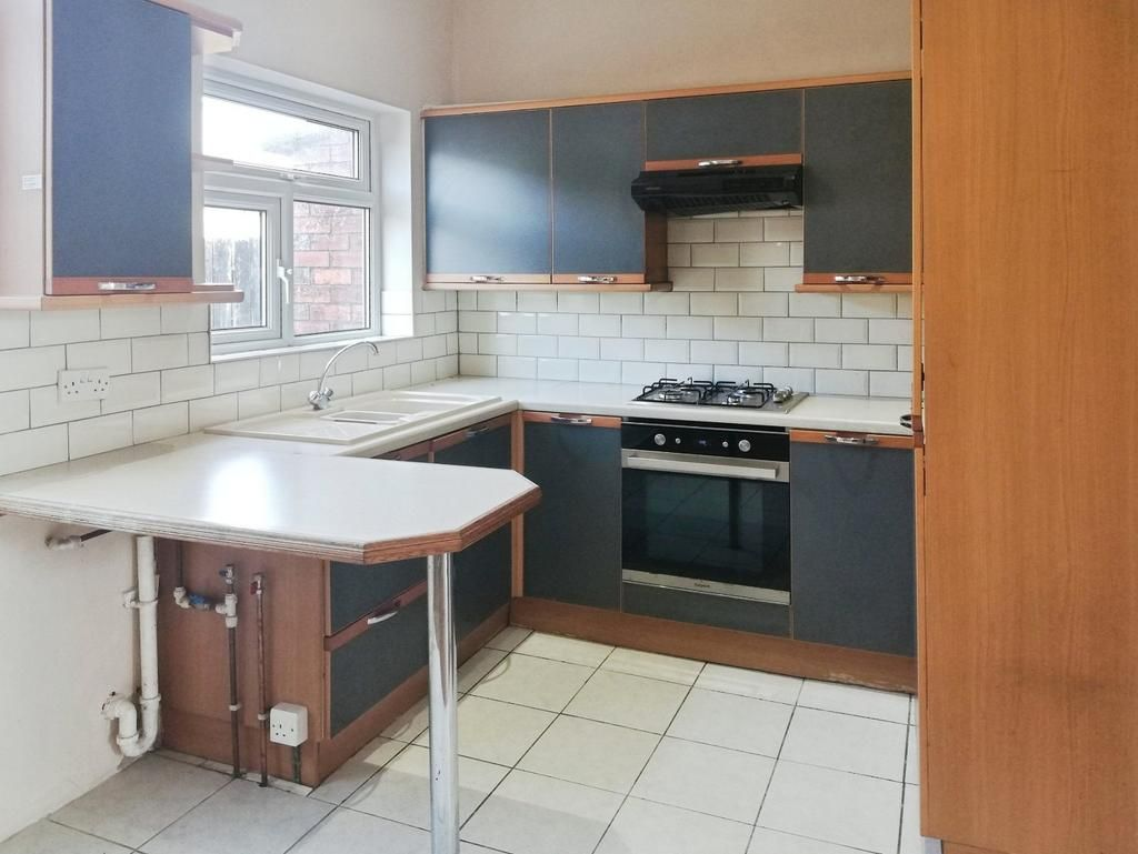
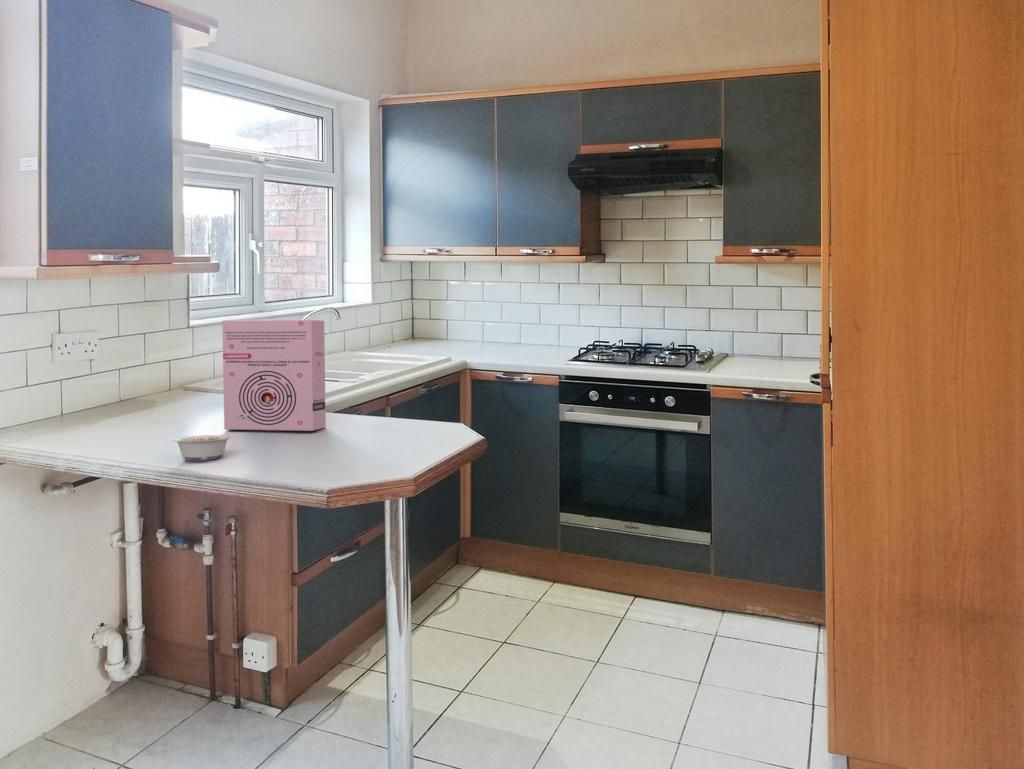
+ legume (201, 446)
+ cereal box (274, 374)
